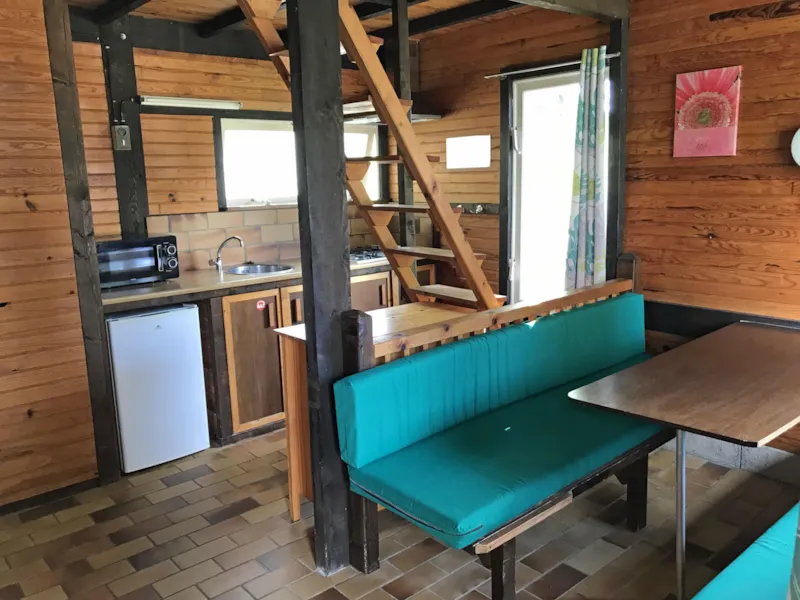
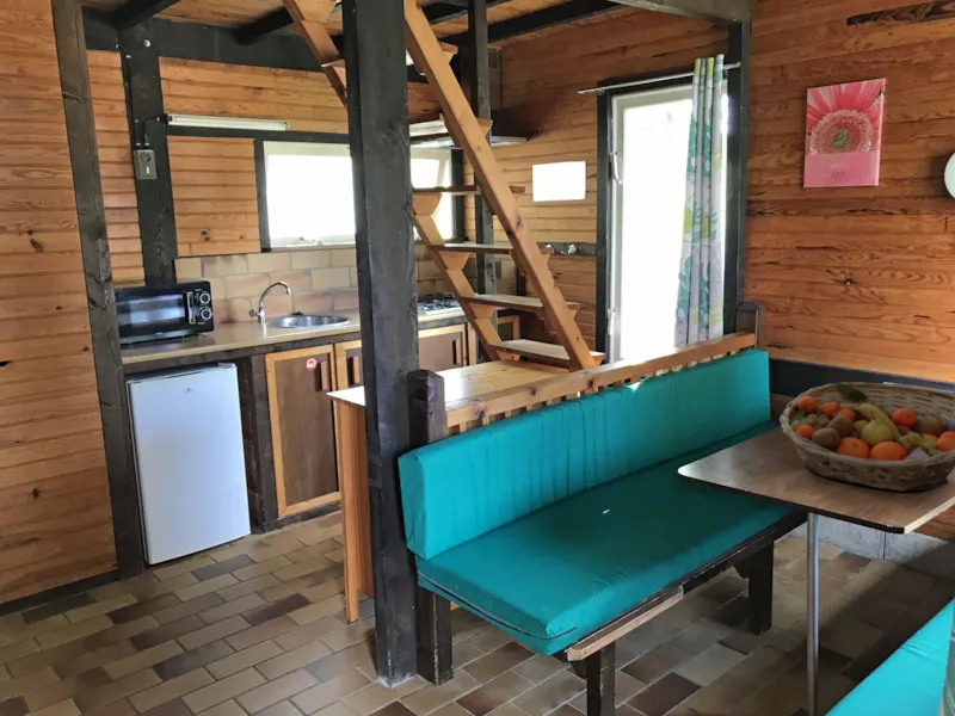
+ fruit basket (876, 433)
